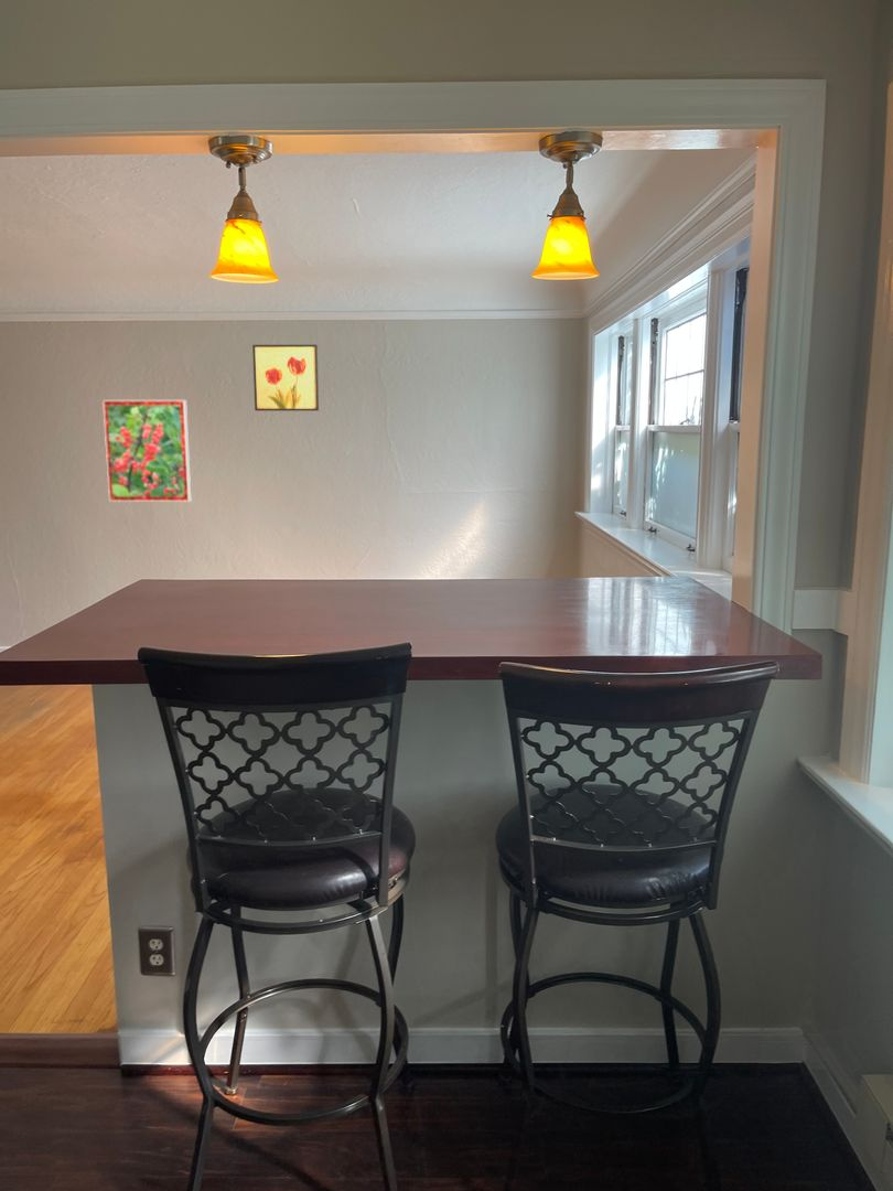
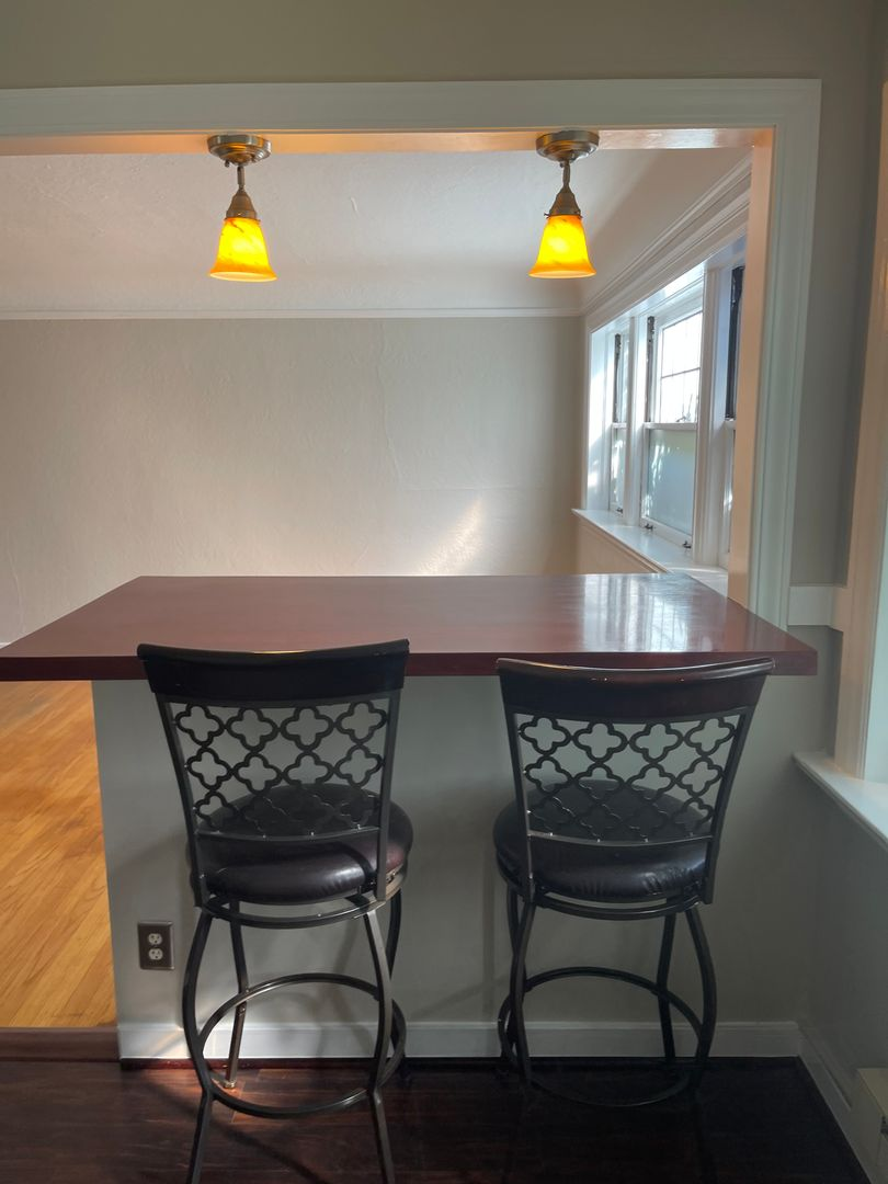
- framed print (147, 451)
- wall art (286, 377)
